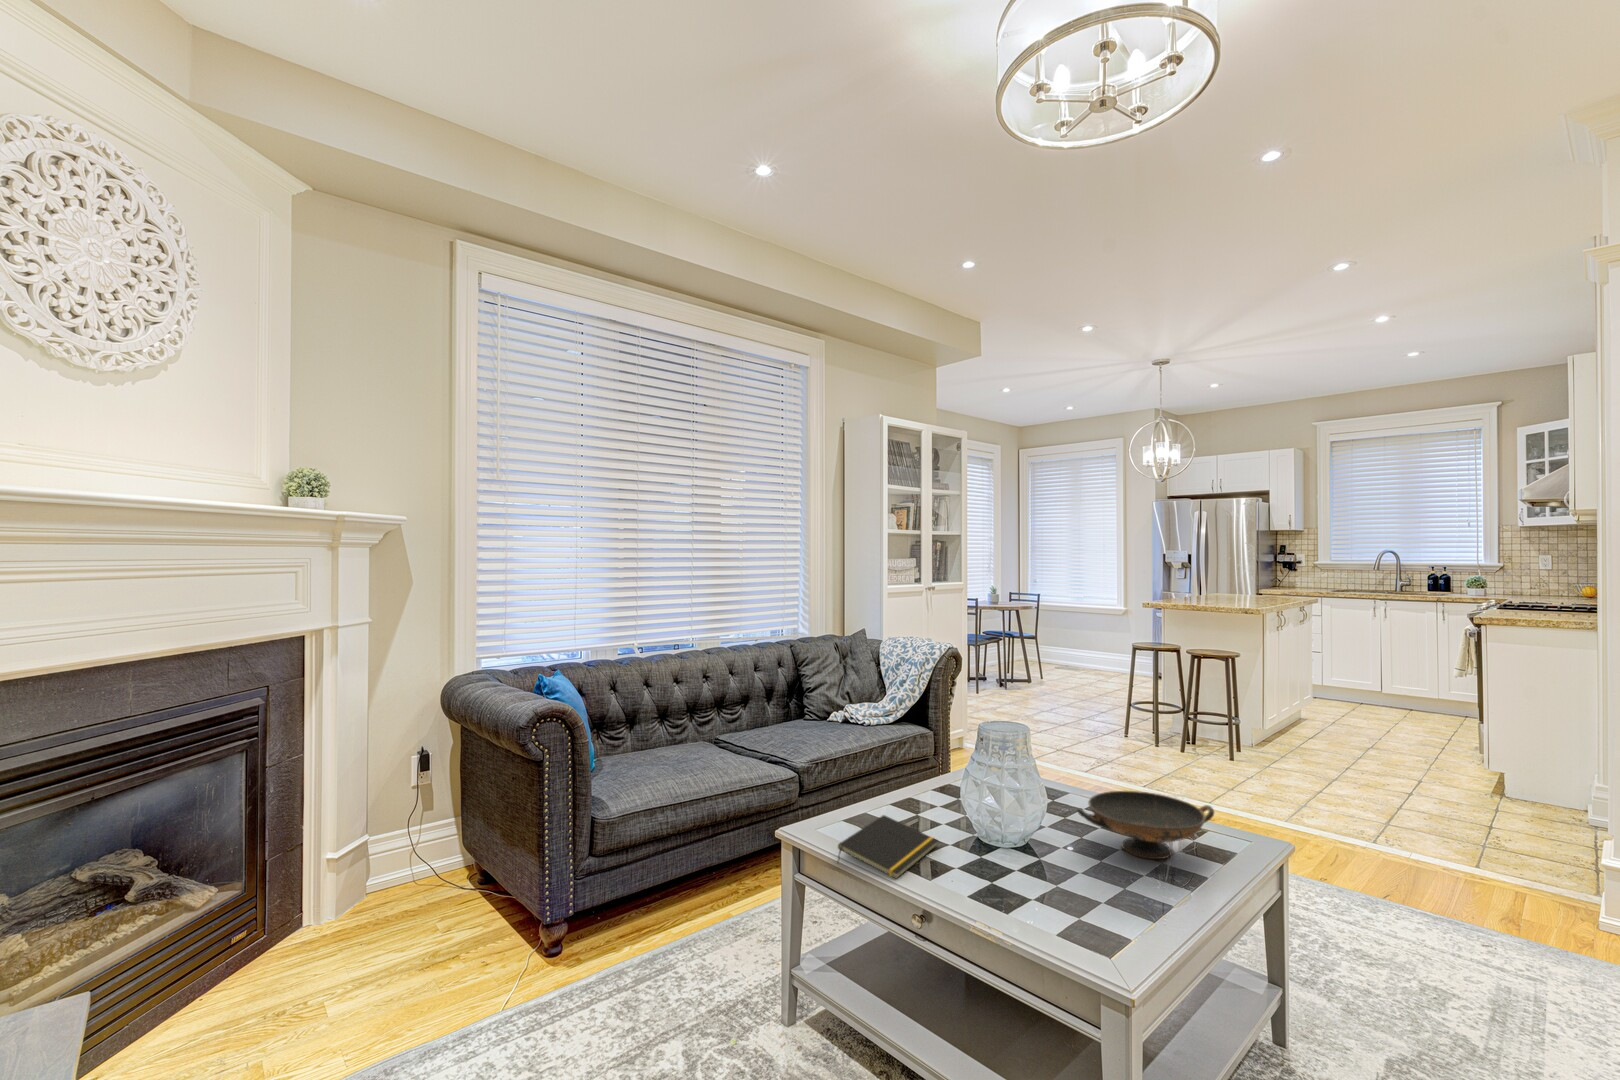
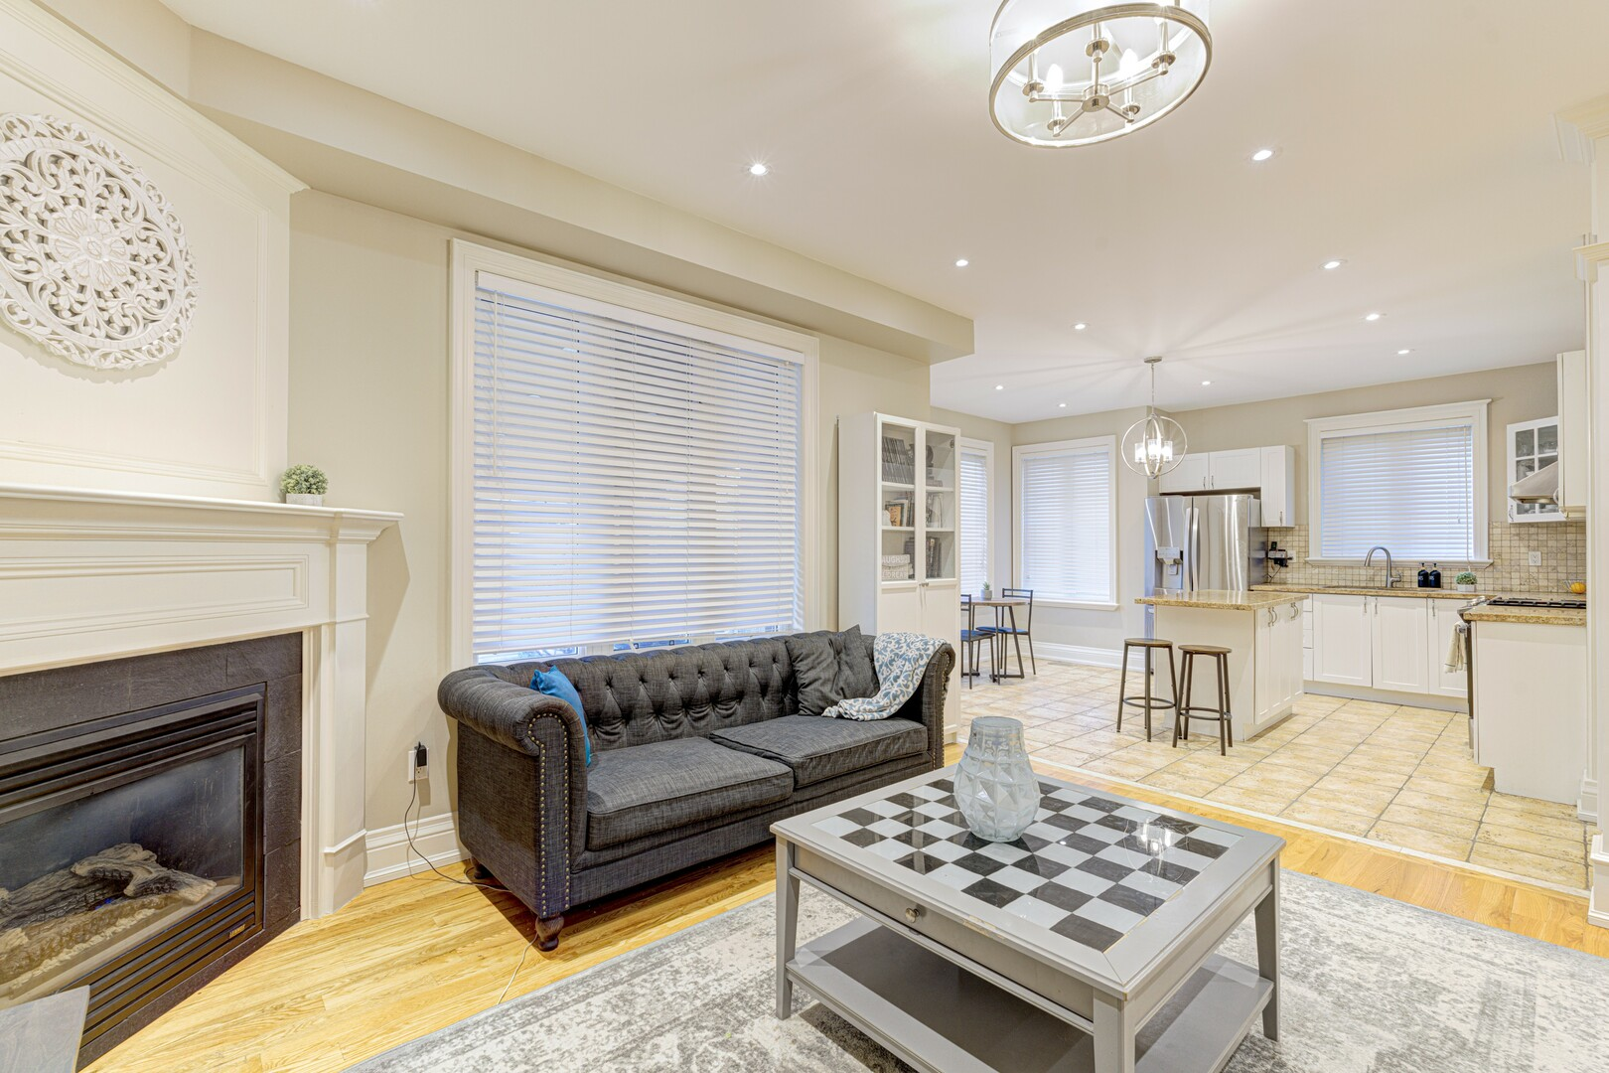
- notepad (890, 844)
- decorative bowl (1145, 828)
